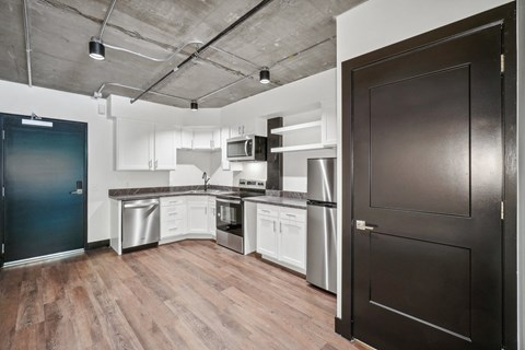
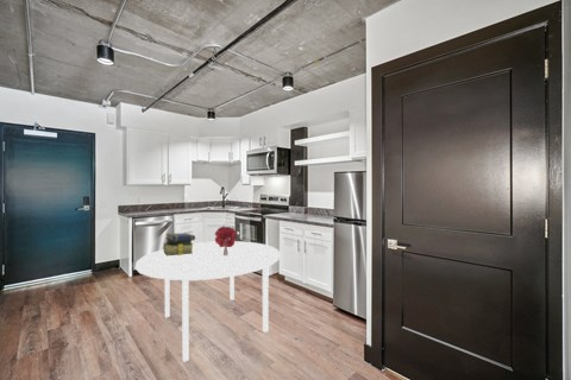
+ stack of books (178, 242)
+ dining table (213, 278)
+ bouquet (226, 240)
